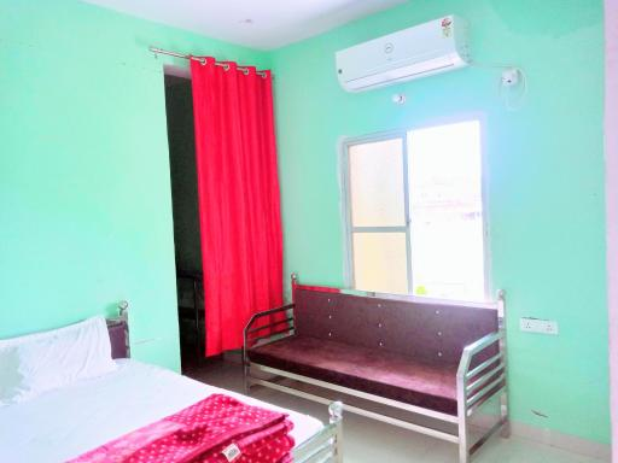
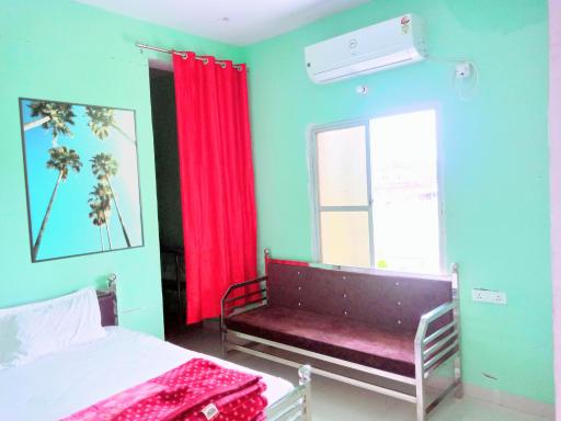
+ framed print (88, 180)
